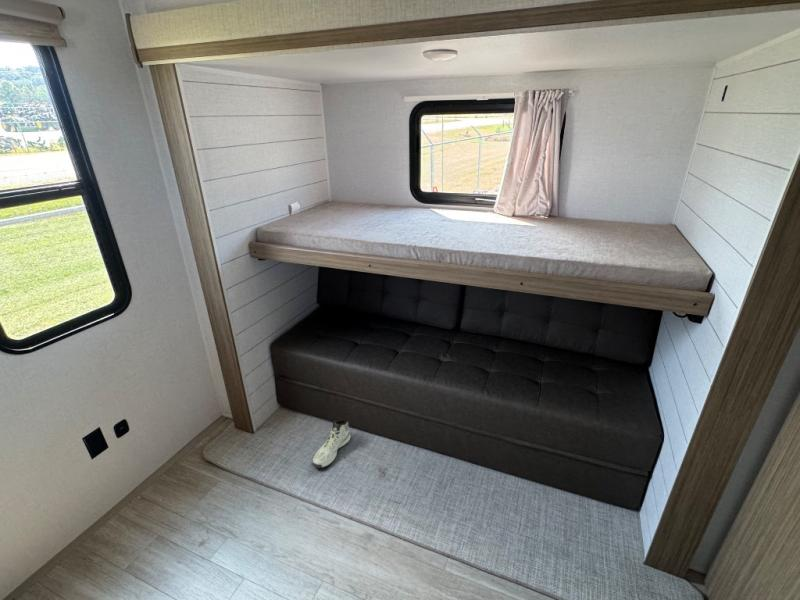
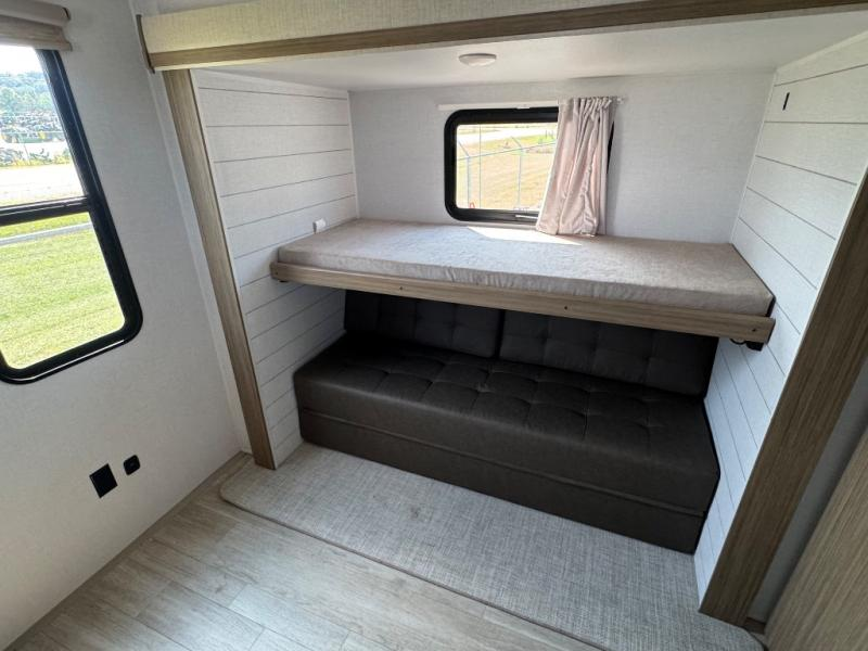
- sneaker (330, 439)
